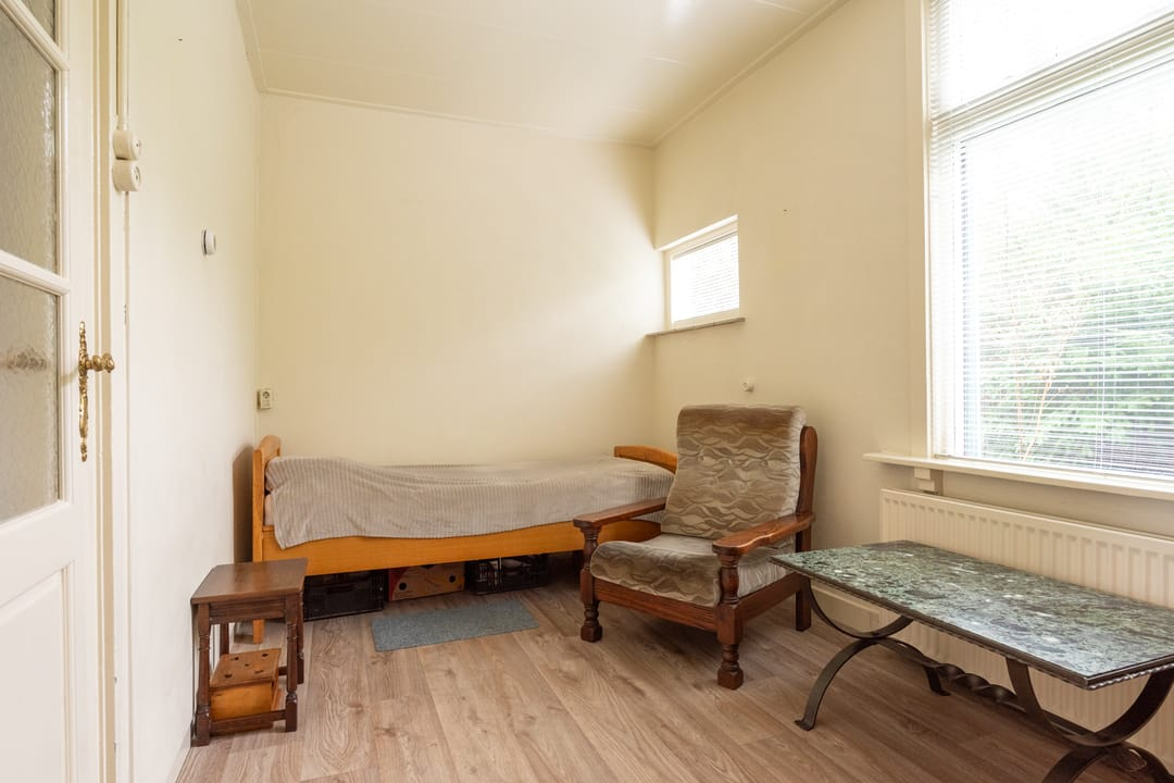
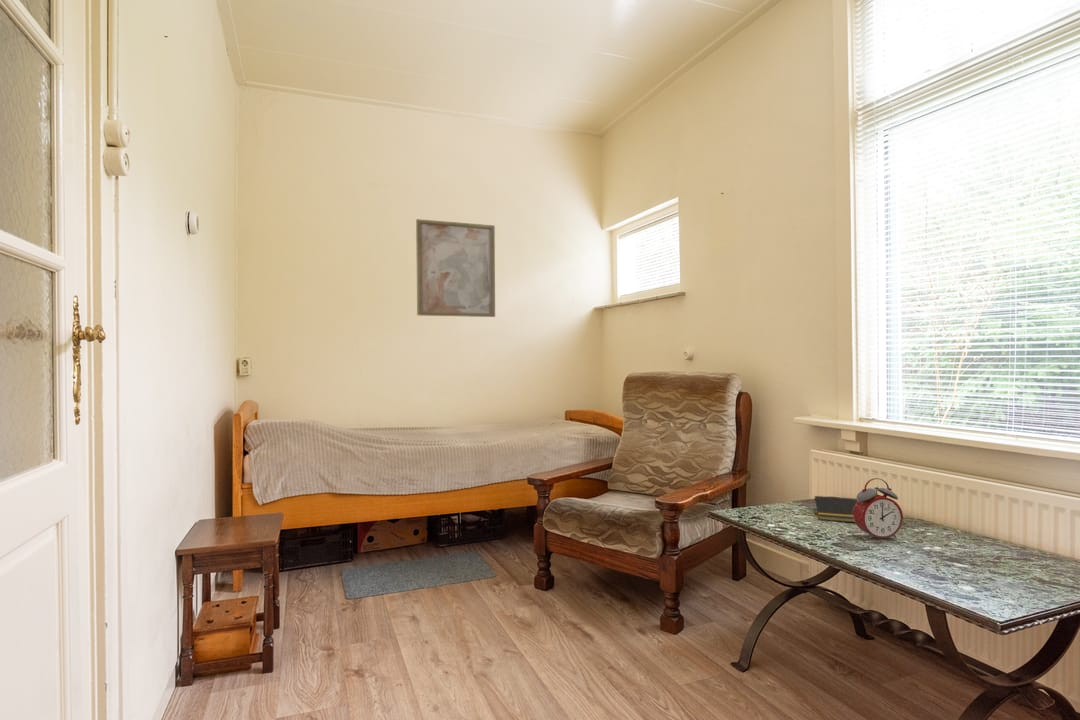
+ notepad (853, 509)
+ wall art (456, 269)
+ alarm clock (877, 507)
